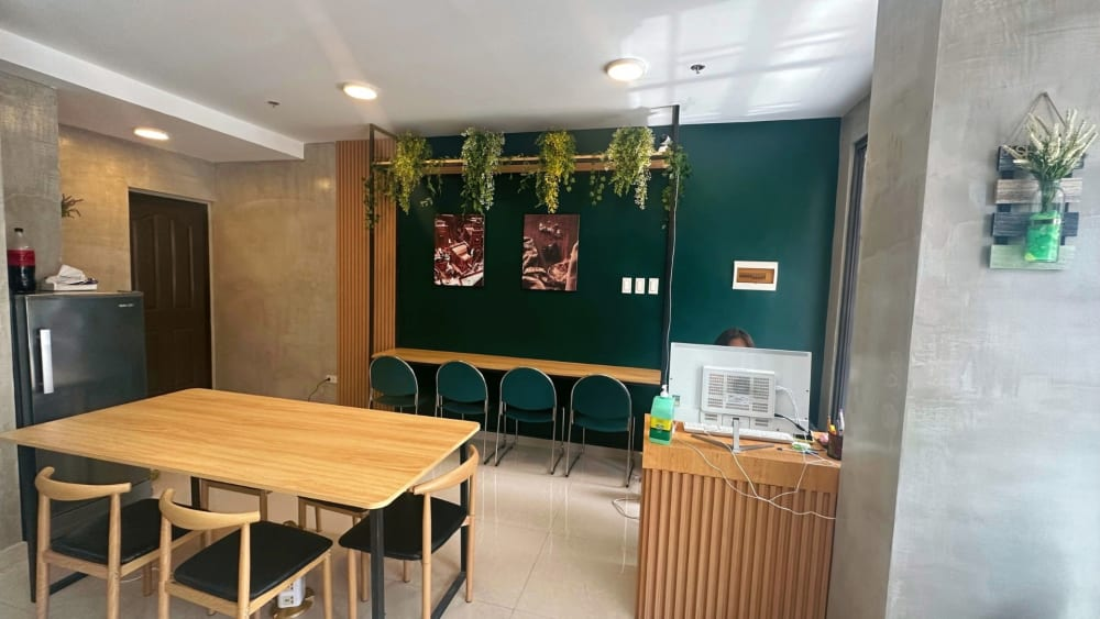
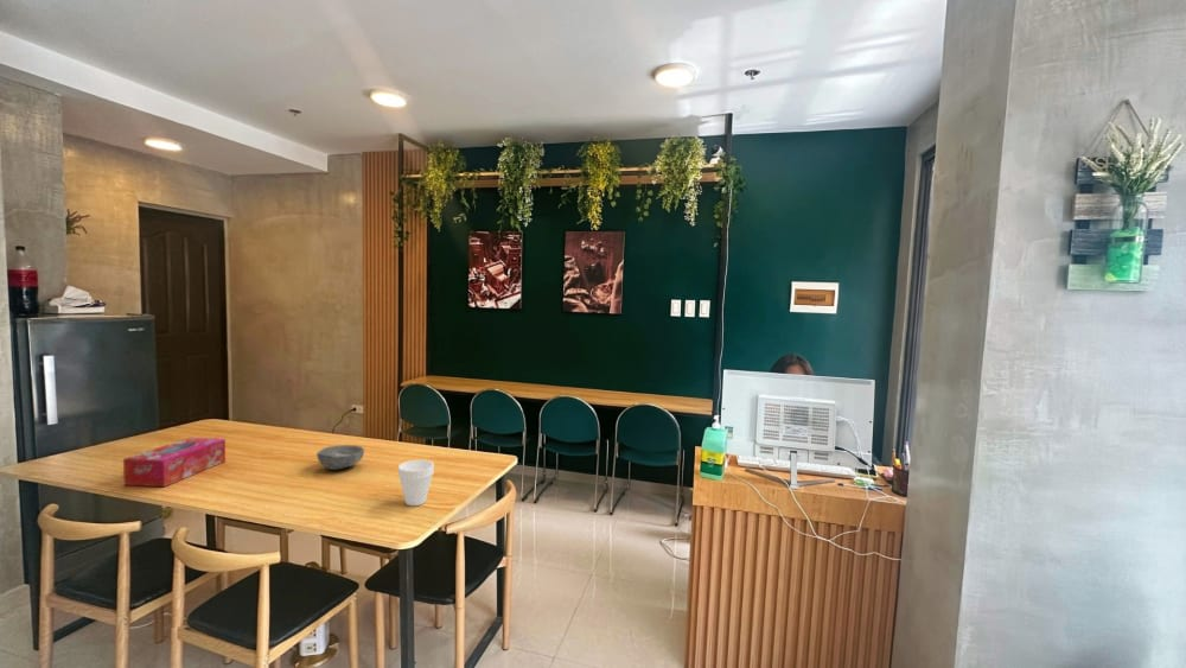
+ tissue box (178, 459)
+ bowl (340, 458)
+ cup (415, 483)
